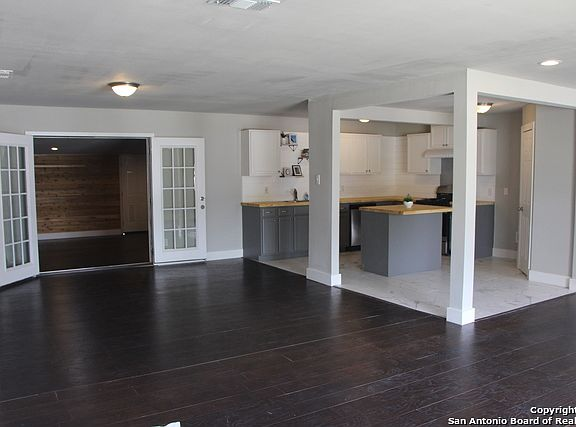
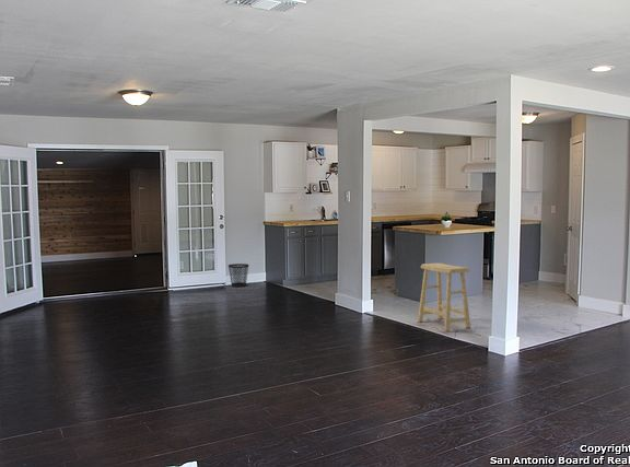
+ stool (441, 295)
+ wastebasket (238, 275)
